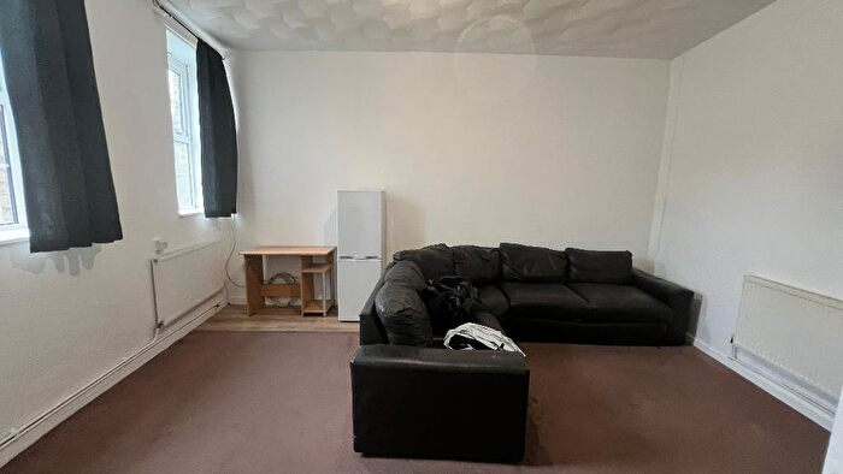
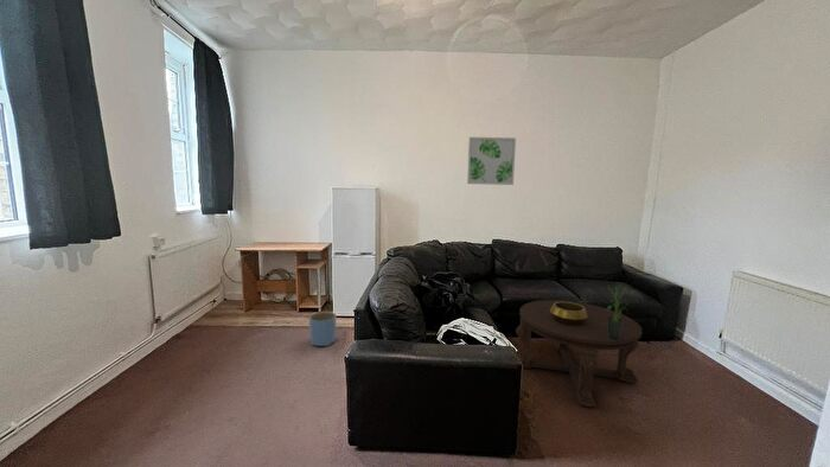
+ wall art (491, 161)
+ planter (323, 328)
+ potted plant (617, 311)
+ coffee table (574, 345)
+ decorative bowl (568, 313)
